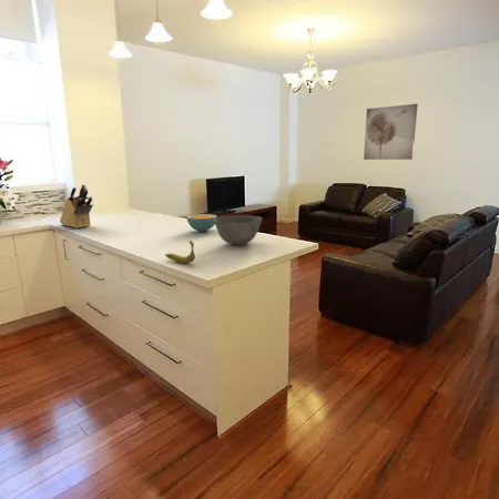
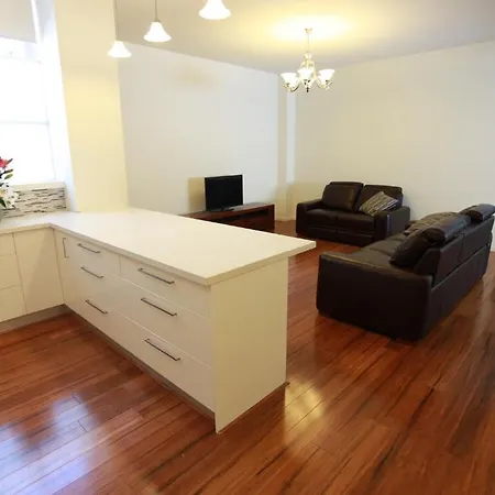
- wall art (388, 133)
- knife block (75, 205)
- banana (177, 255)
- bowl (237, 231)
- cereal bowl (202, 223)
